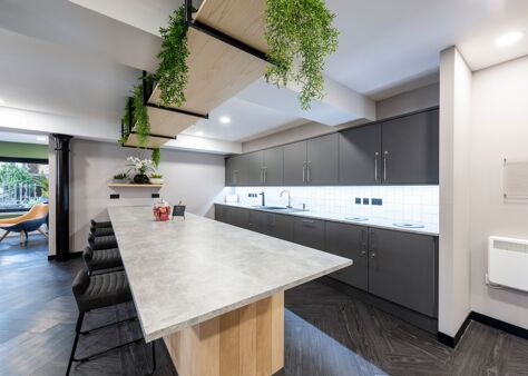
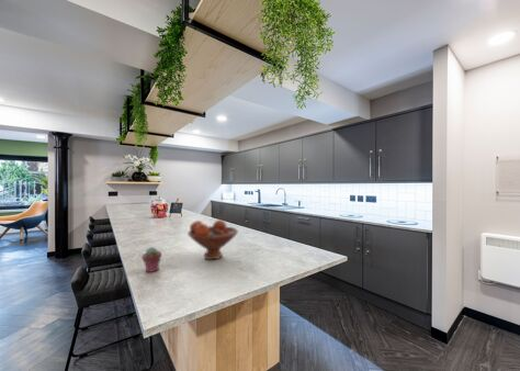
+ potted succulent (151, 258)
+ fruit bowl (213, 238)
